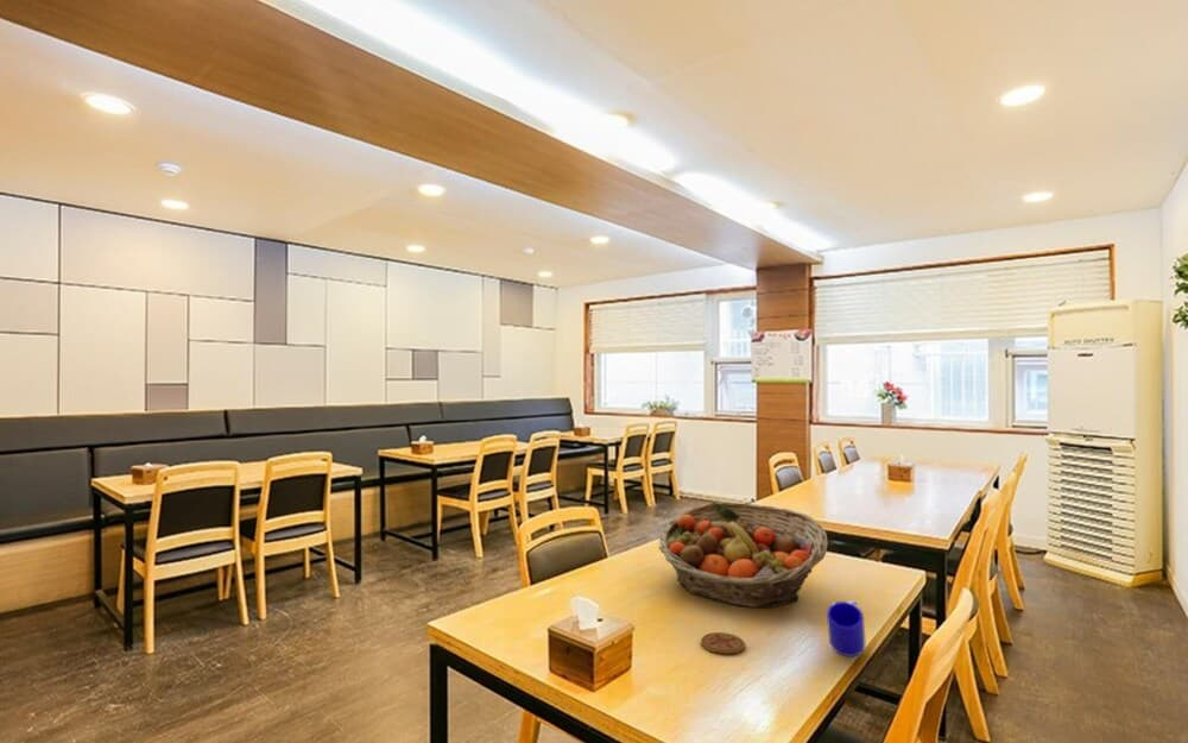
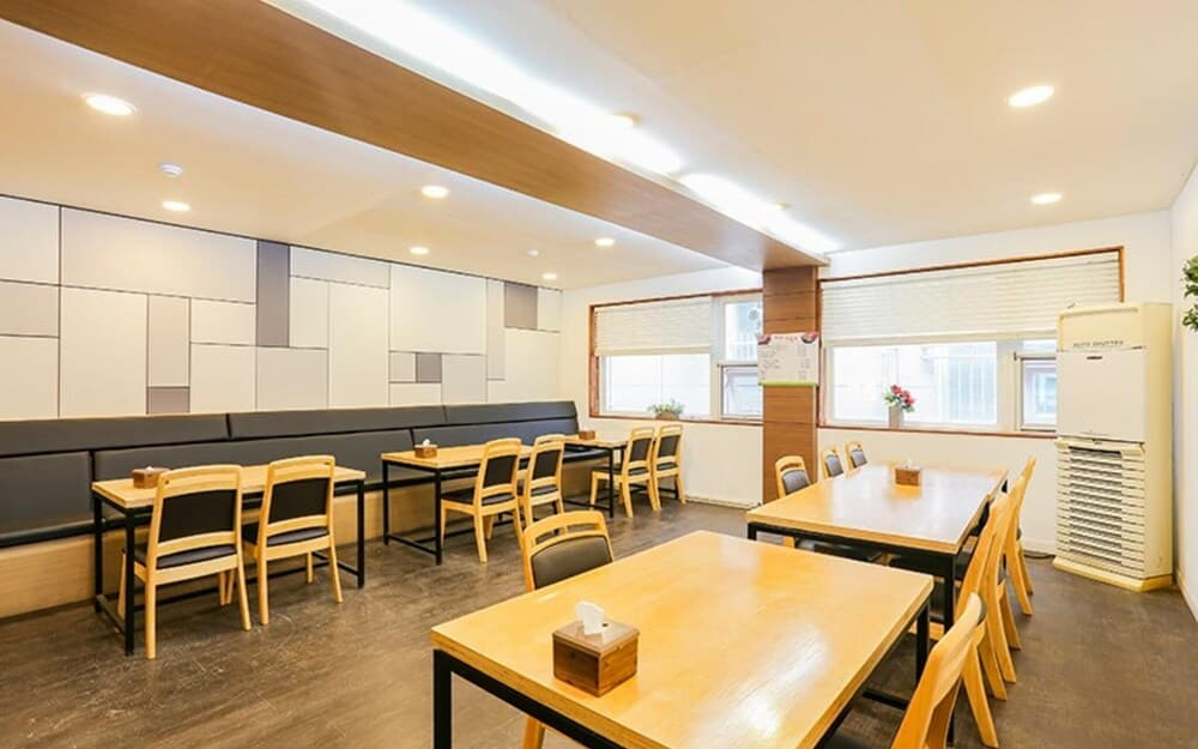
- coaster (722, 642)
- mug (846, 626)
- fruit basket (739, 550)
